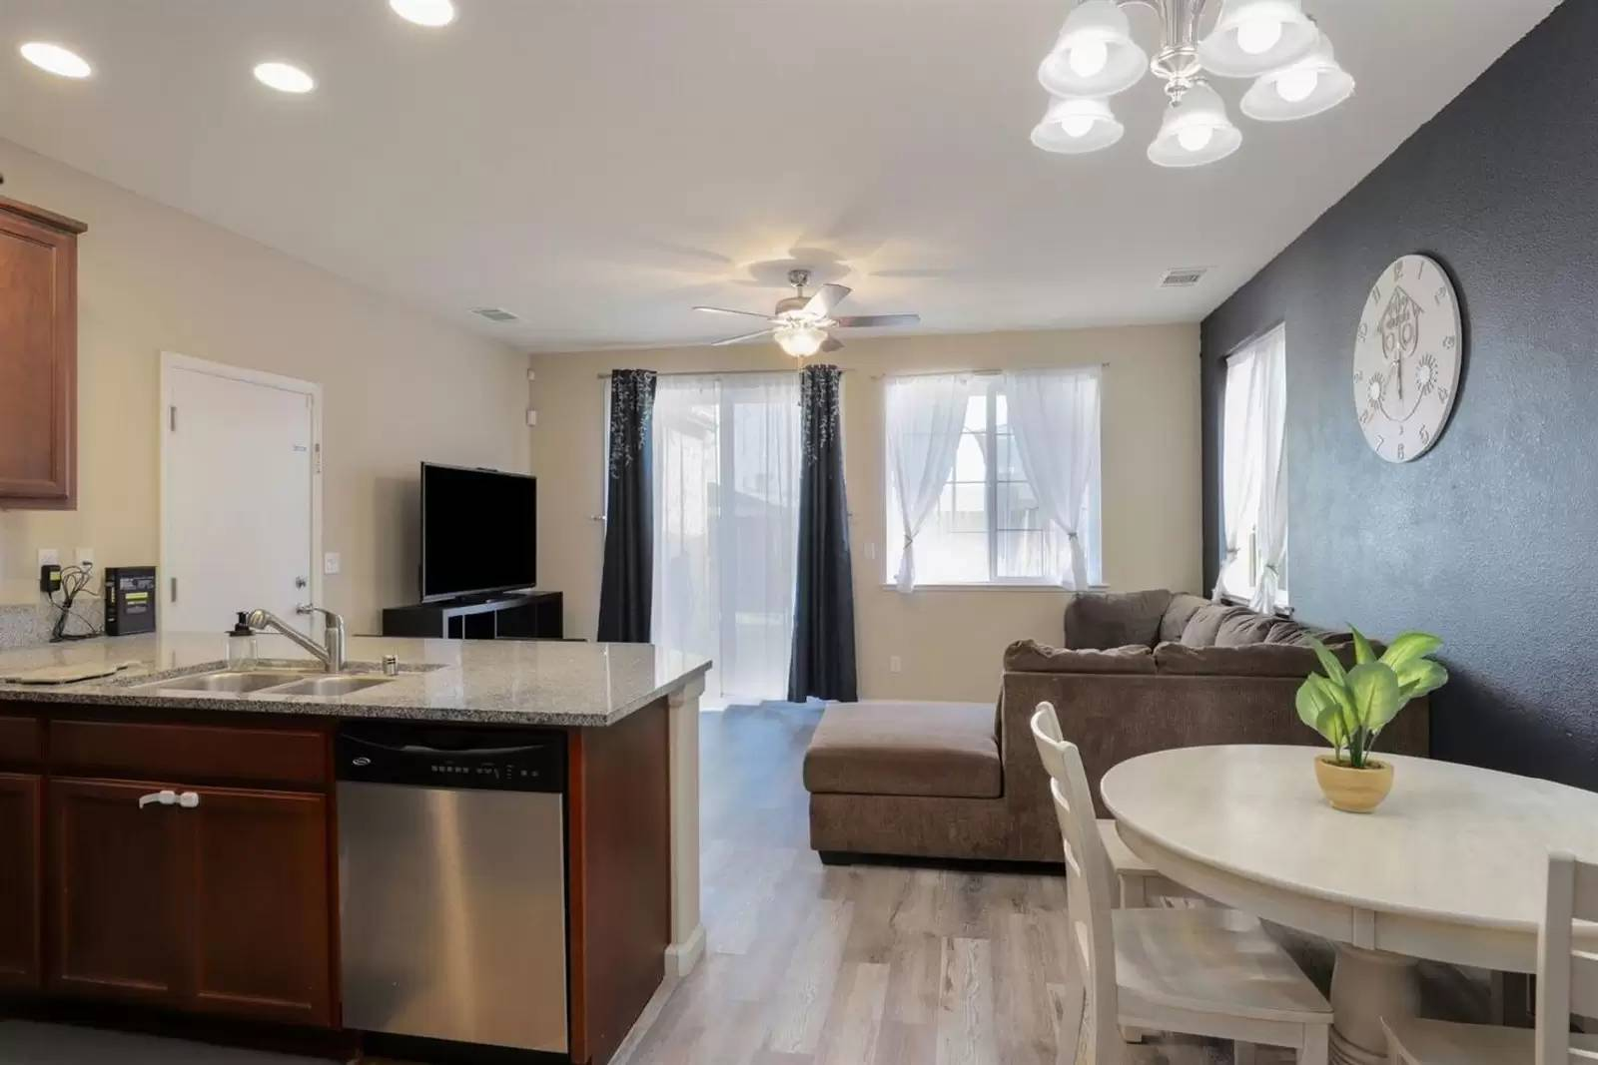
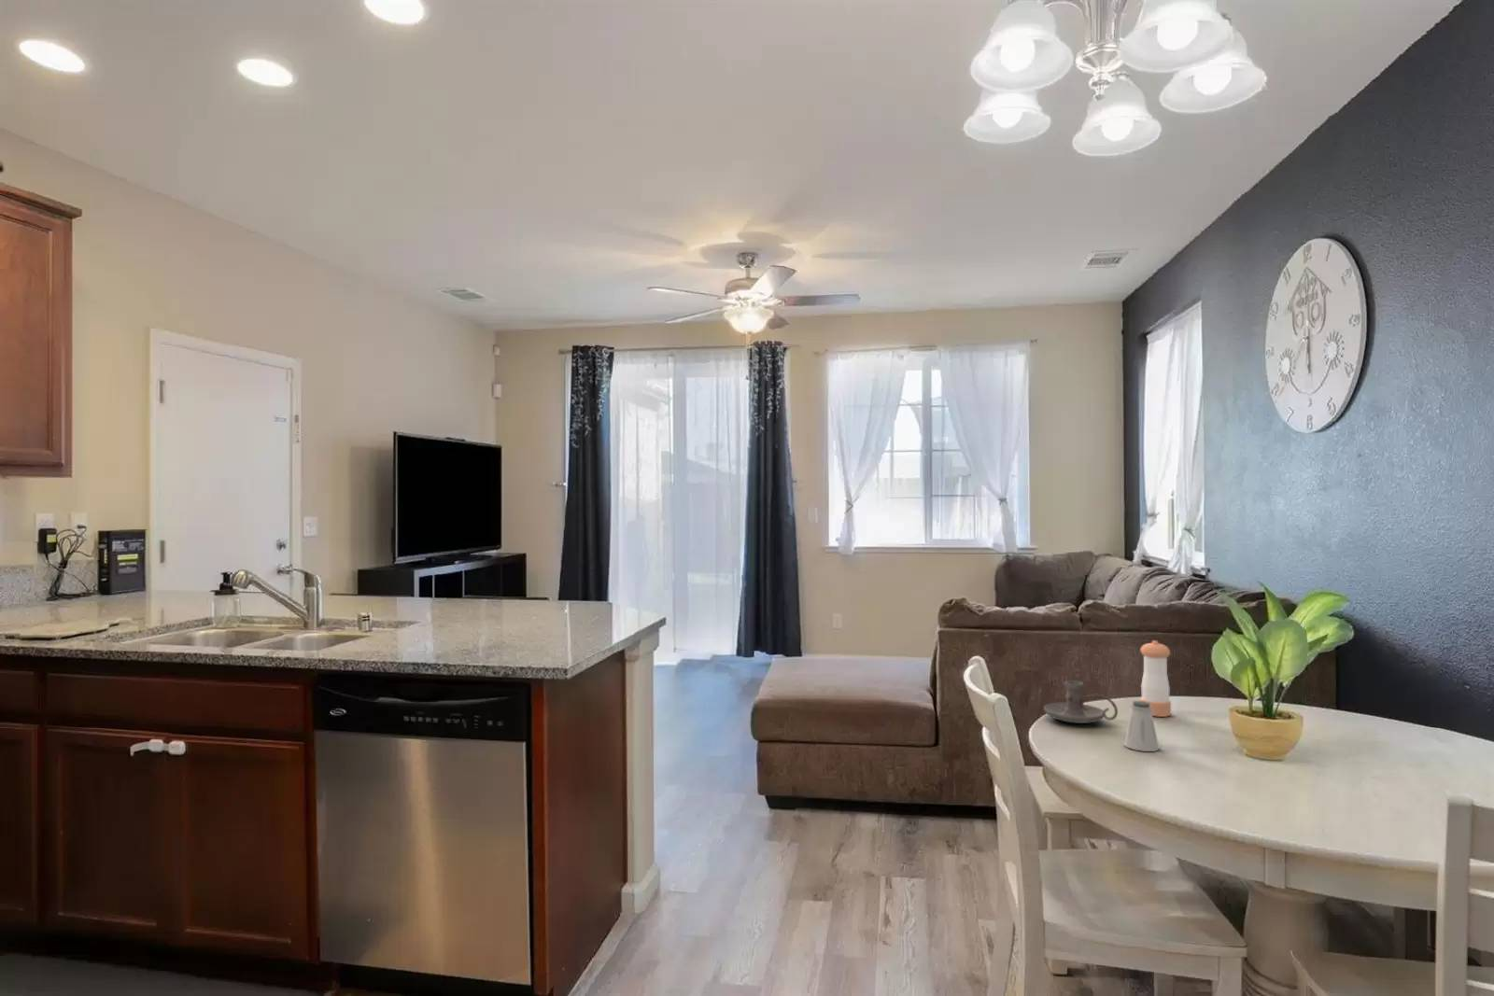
+ pepper shaker (1155, 677)
+ candle holder (1080, 701)
+ saltshaker (1141, 725)
